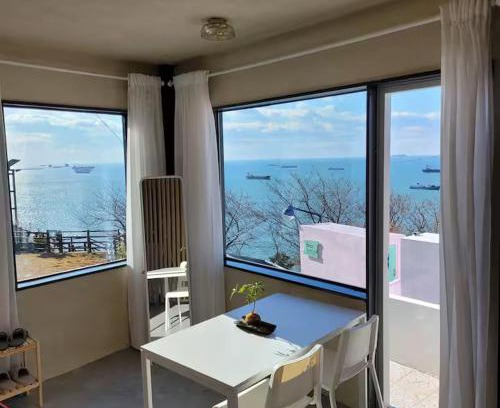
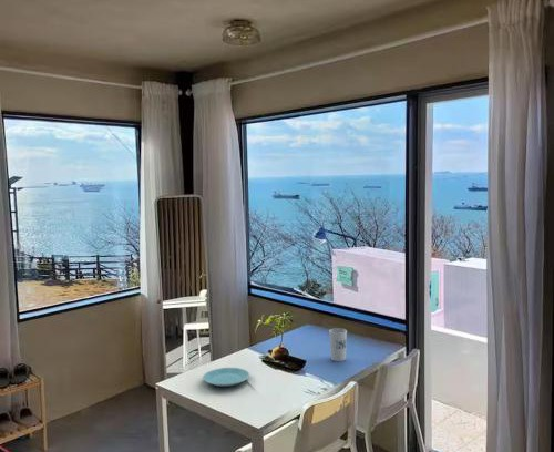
+ cup (338, 345)
+ plate (226, 378)
